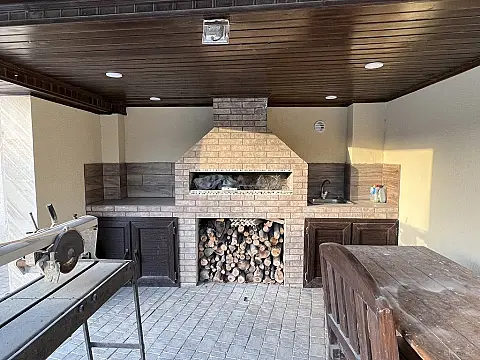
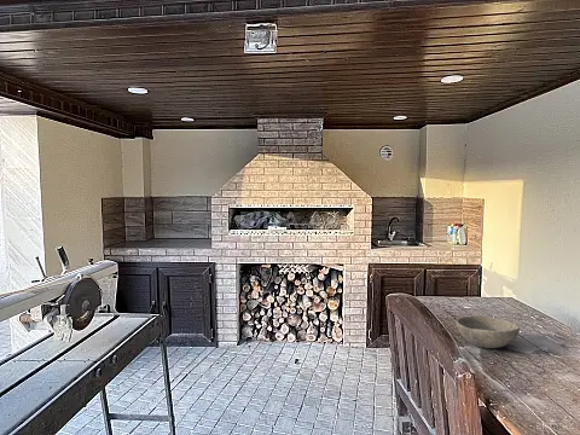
+ bowl (486, 332)
